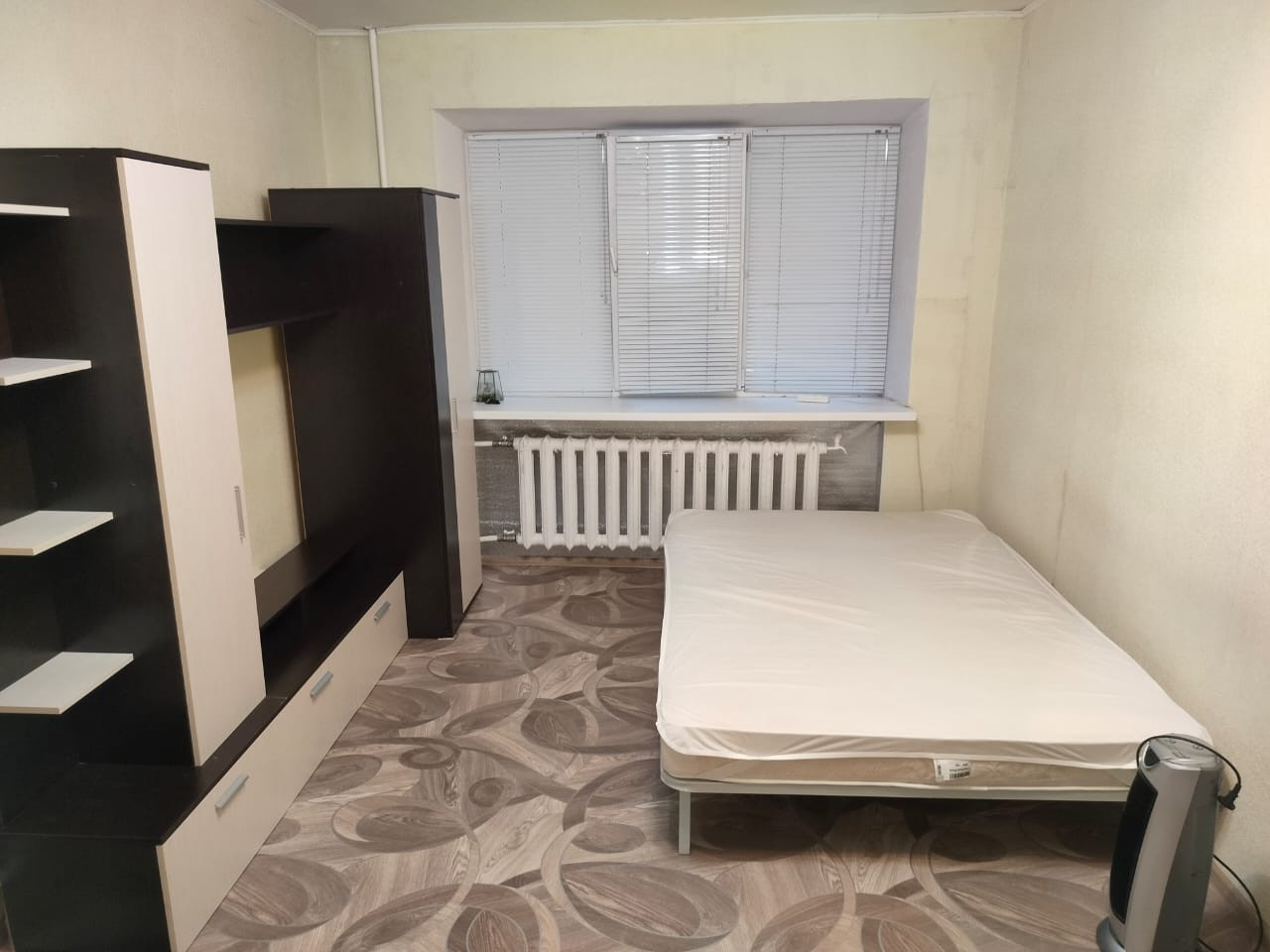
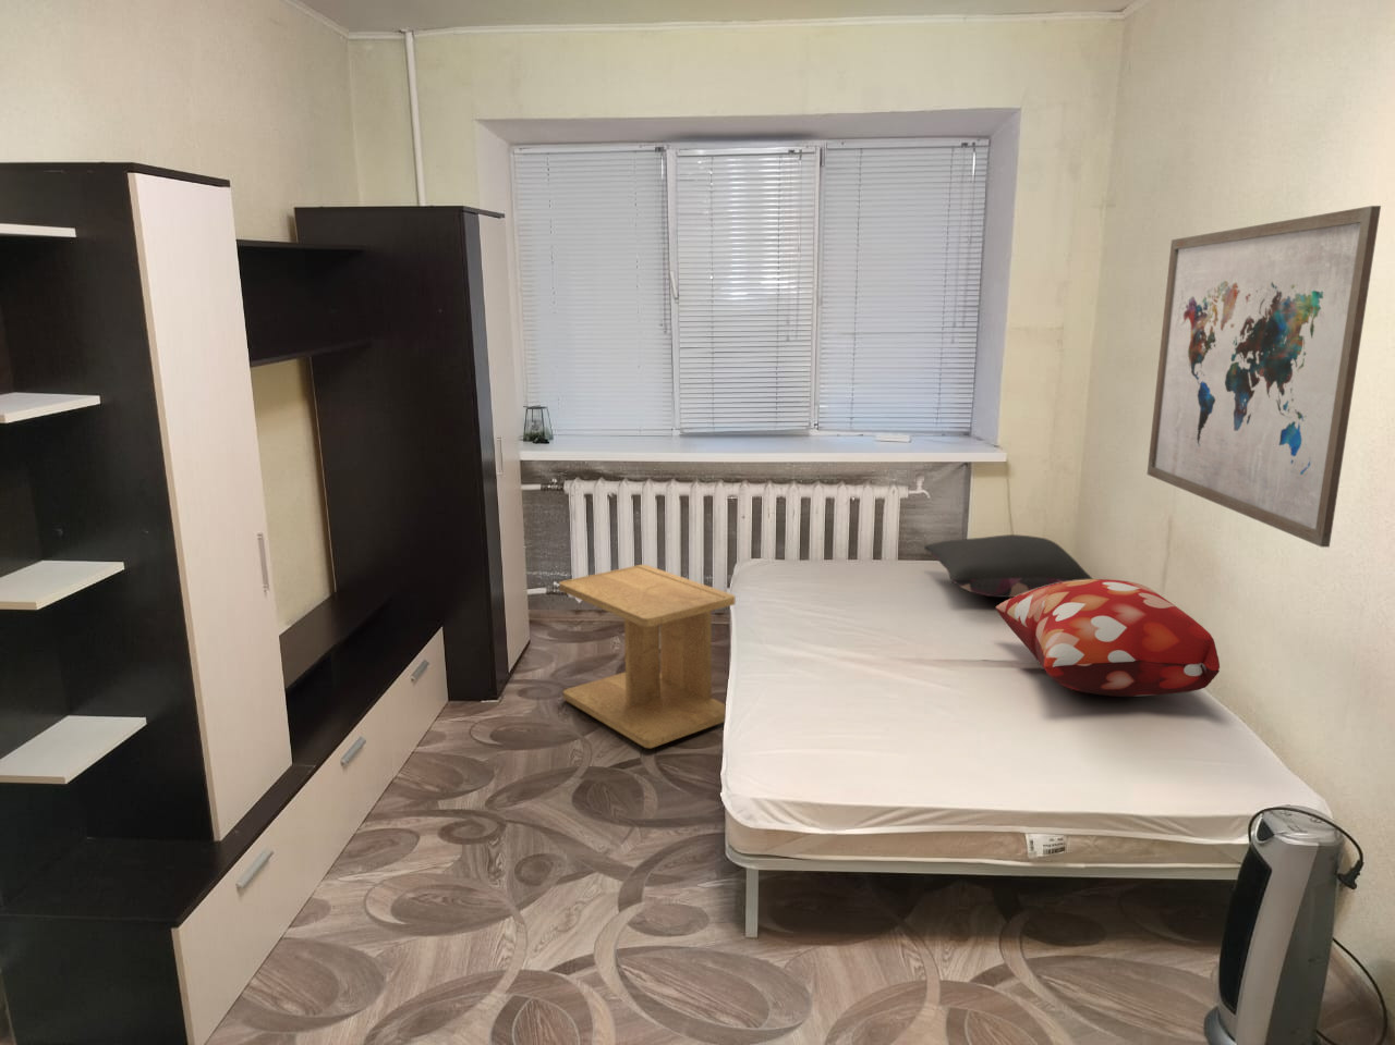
+ side table (645, 650)
+ decorative pillow (1097, 634)
+ wall art (1238, 369)
+ pillow (1004, 565)
